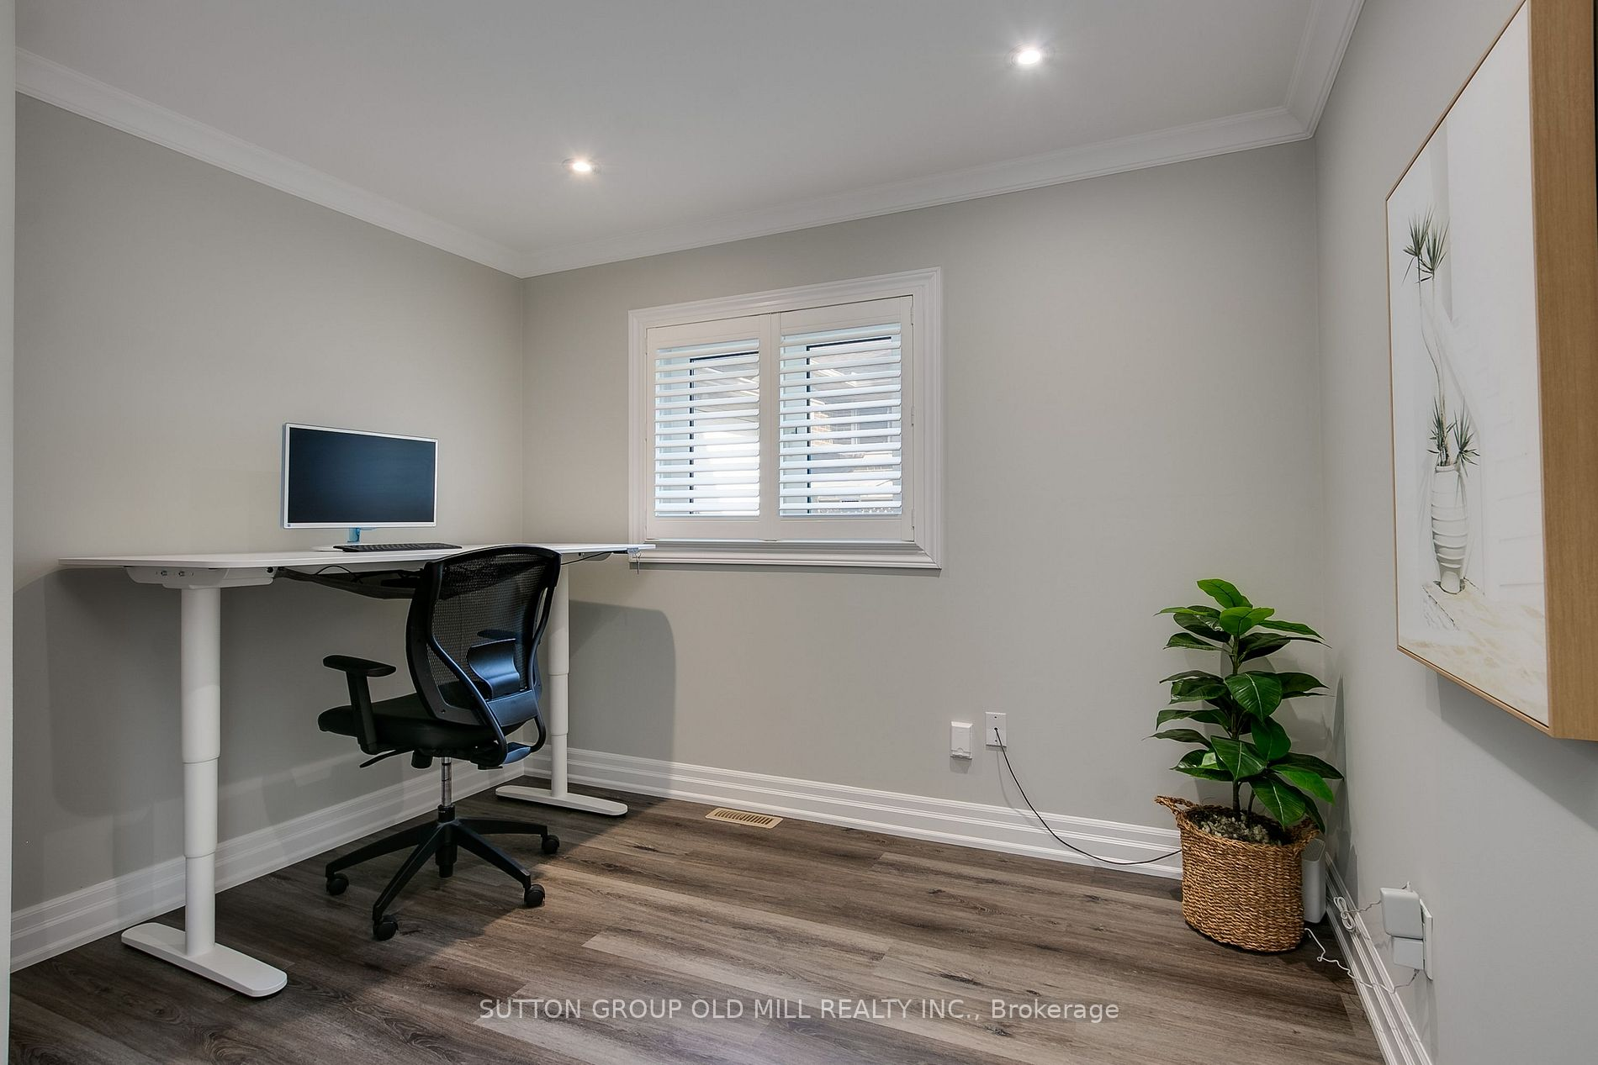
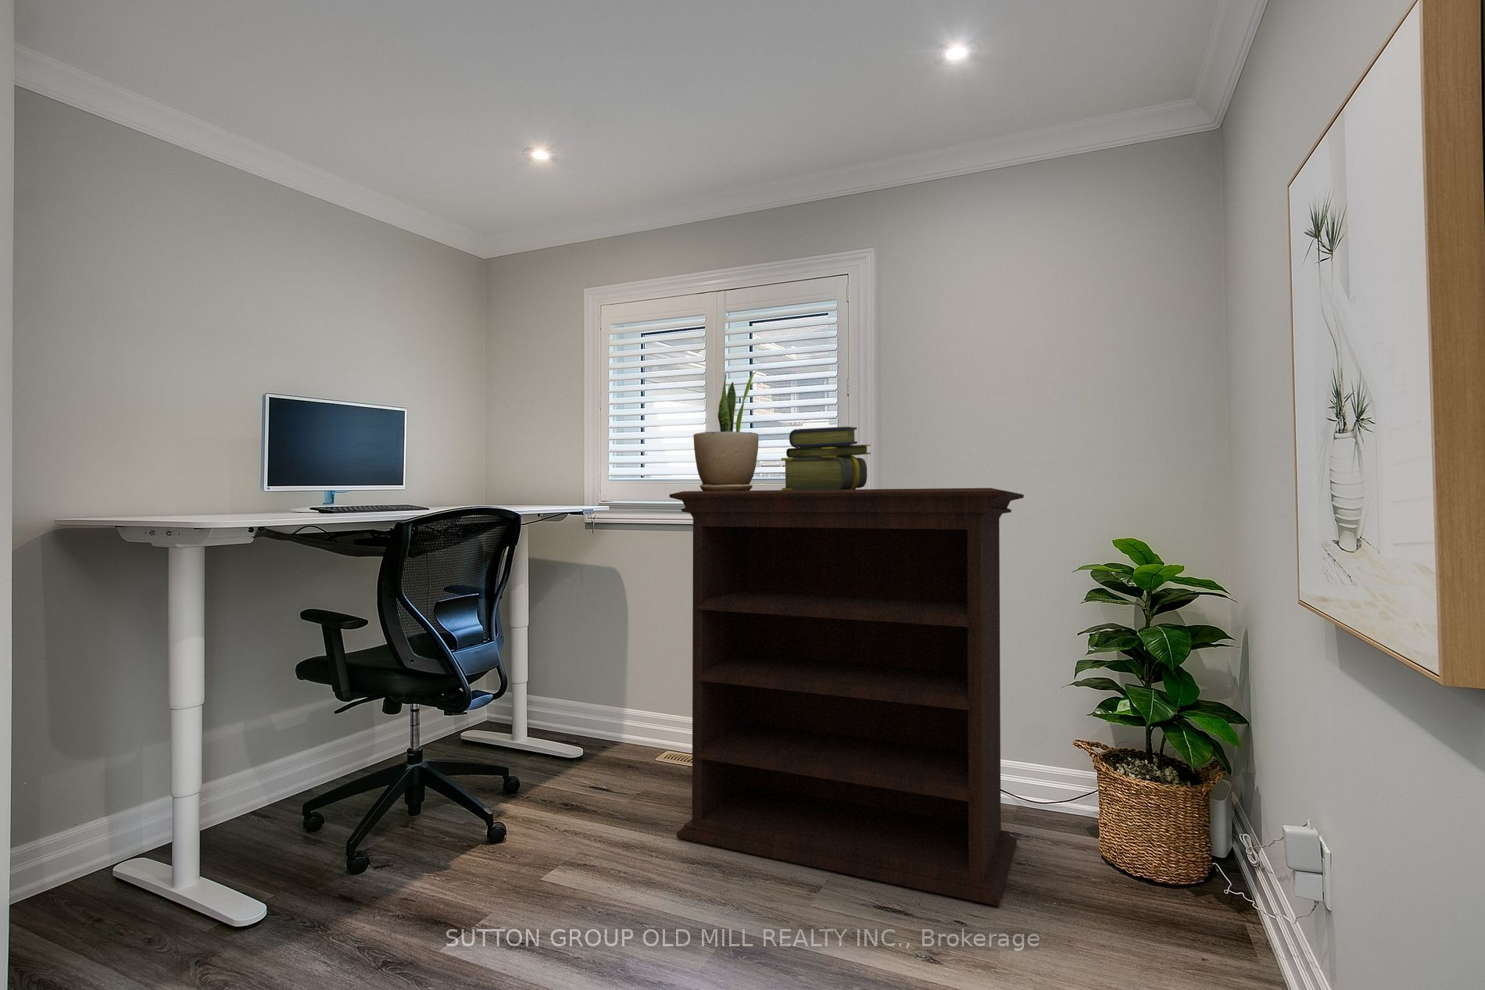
+ potted plant (725, 431)
+ stack of books (826, 457)
+ bookshelf (845, 665)
